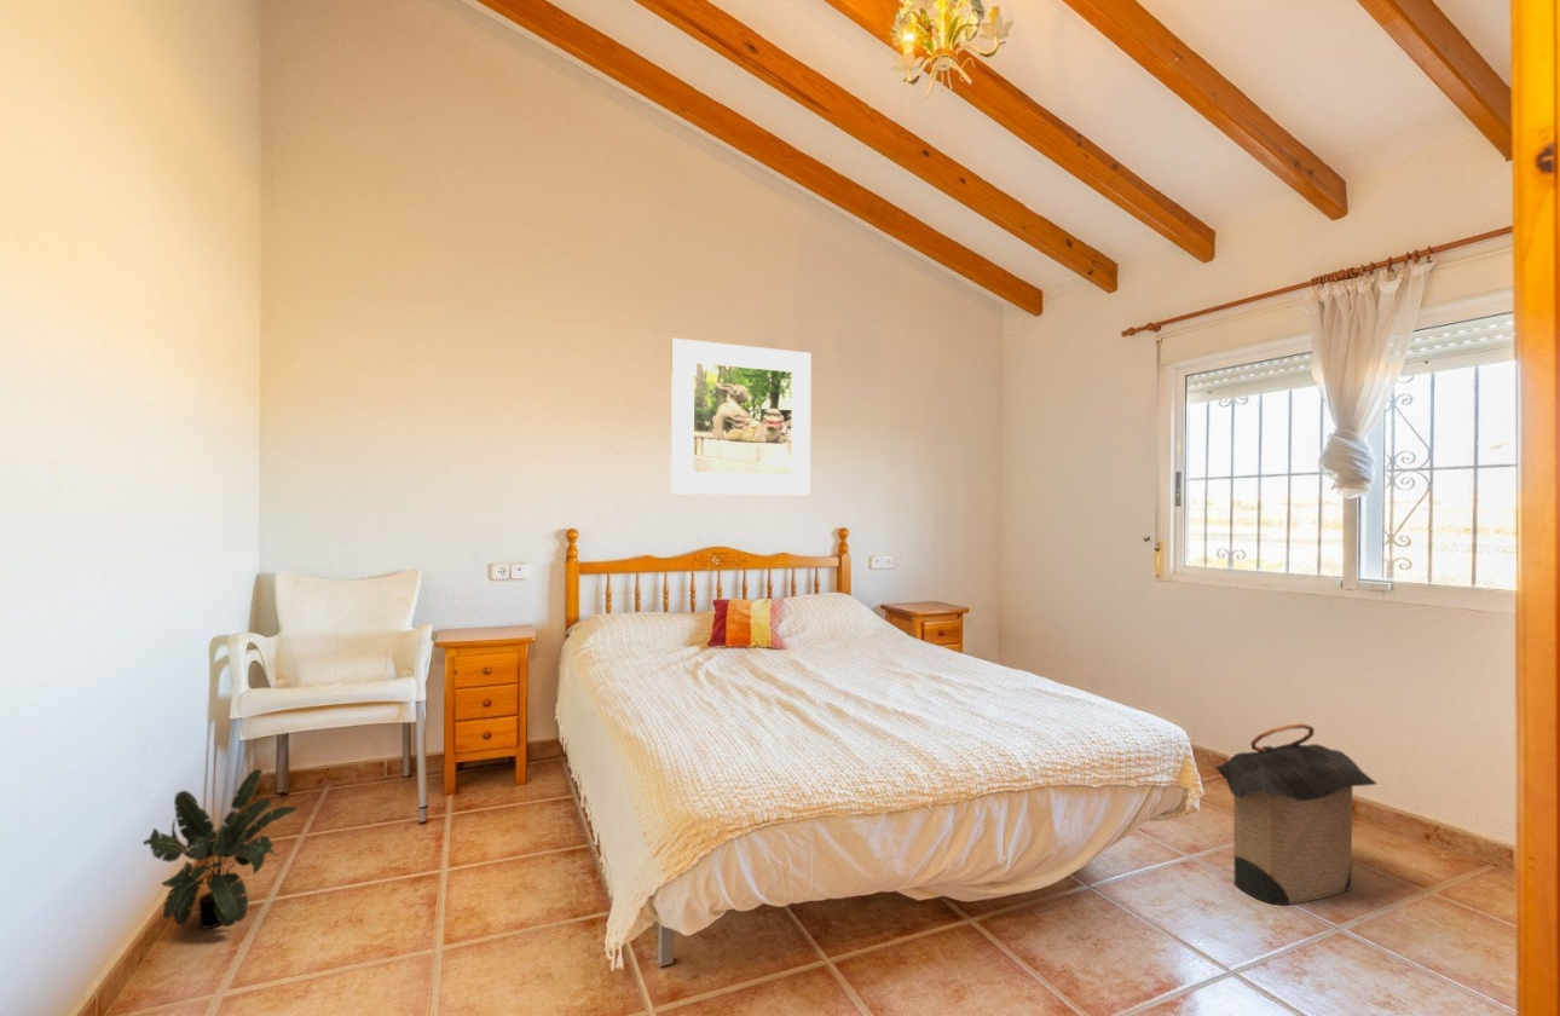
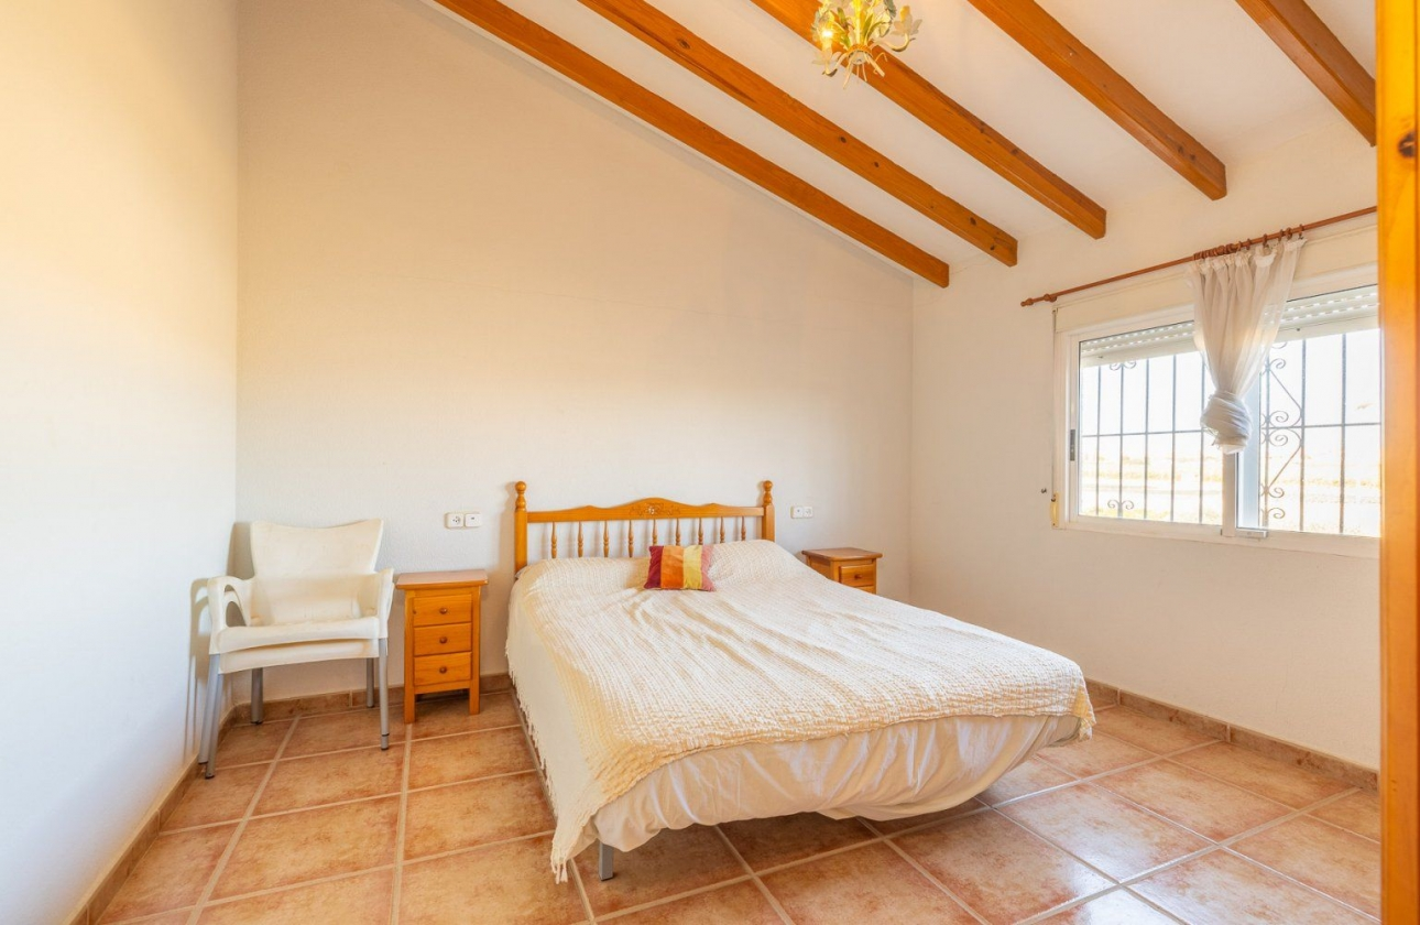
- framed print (744, 420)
- laundry hamper (1290, 798)
- potted plant (224, 852)
